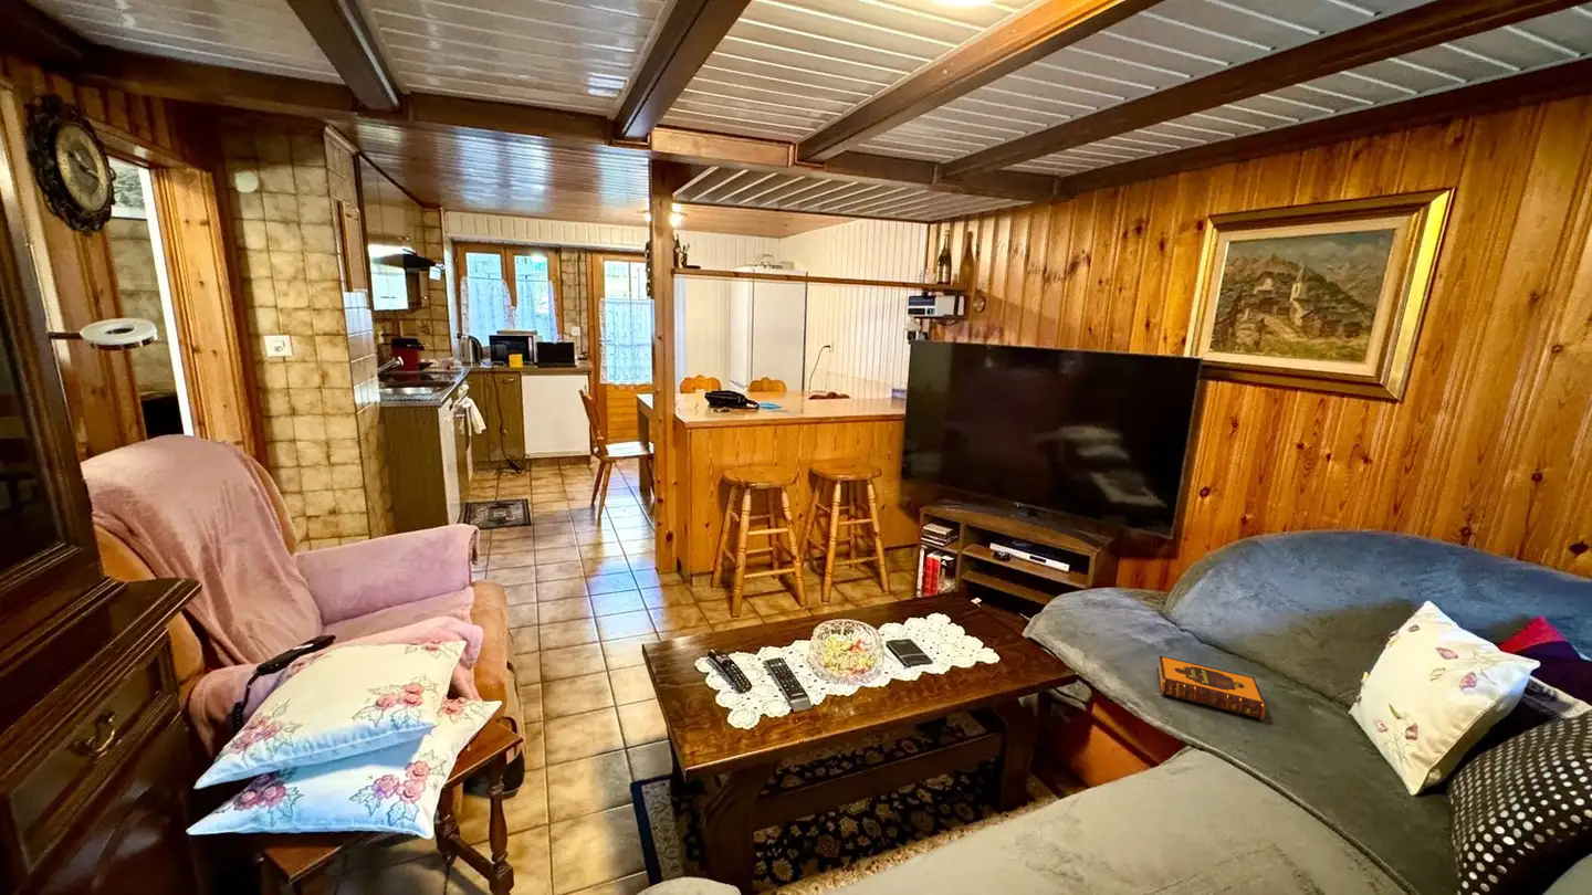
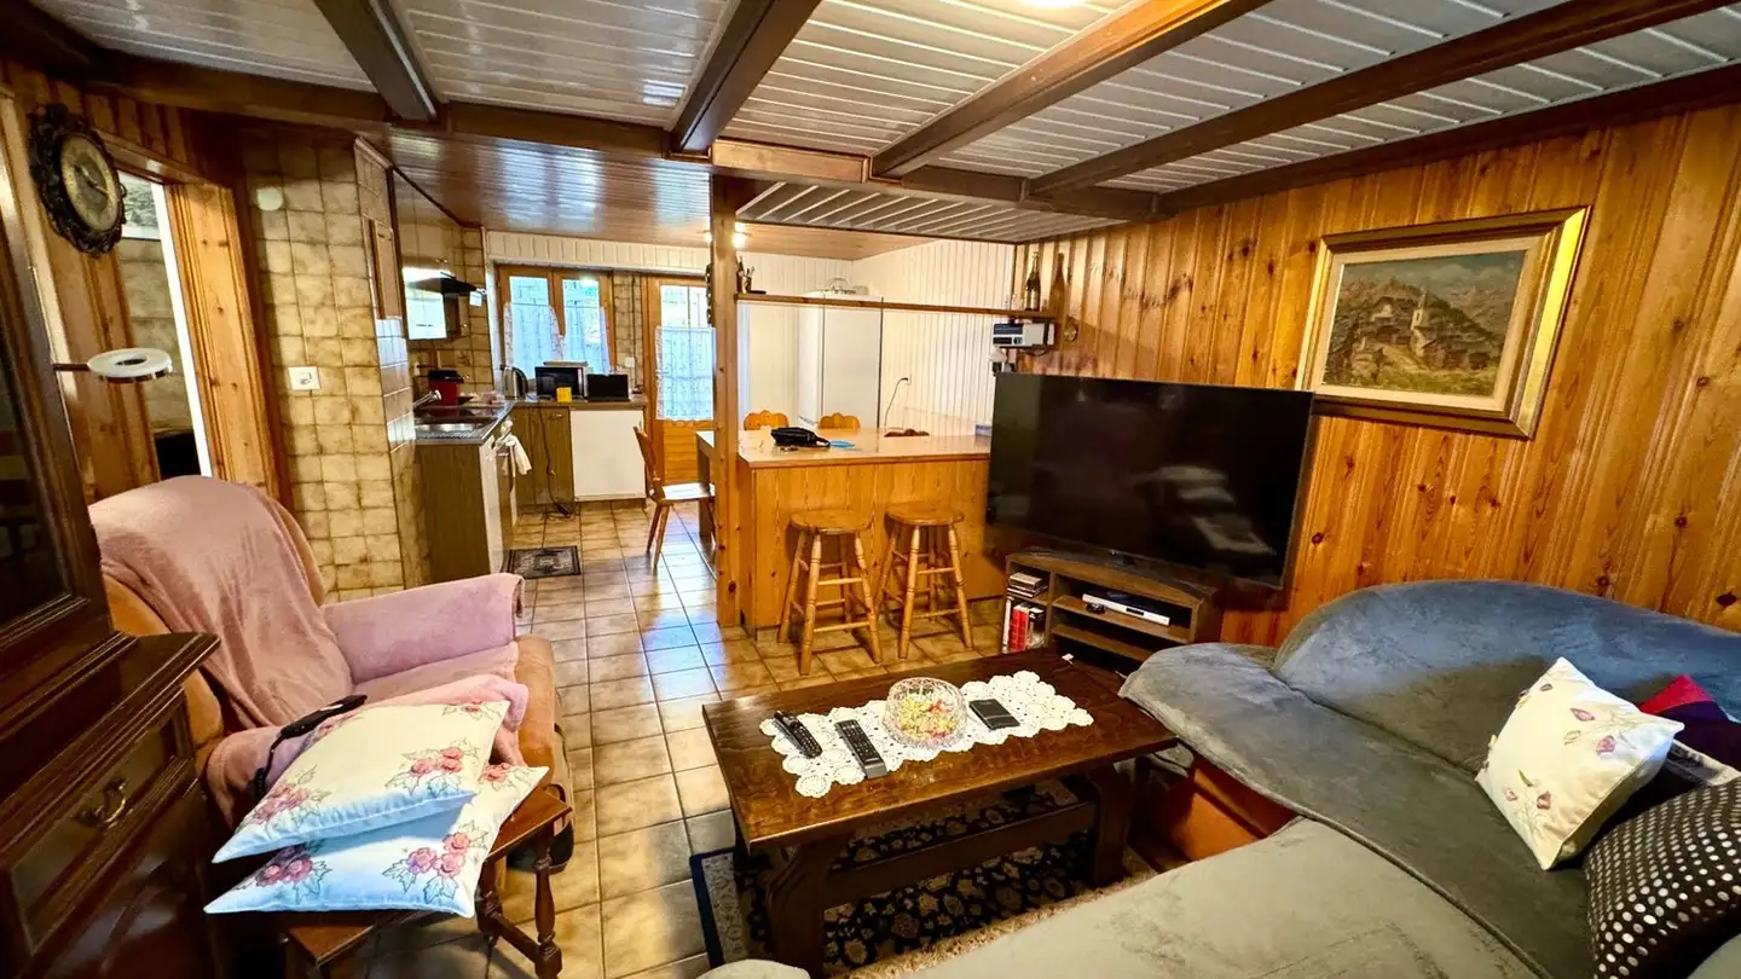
- hardback book (1207, 686)
